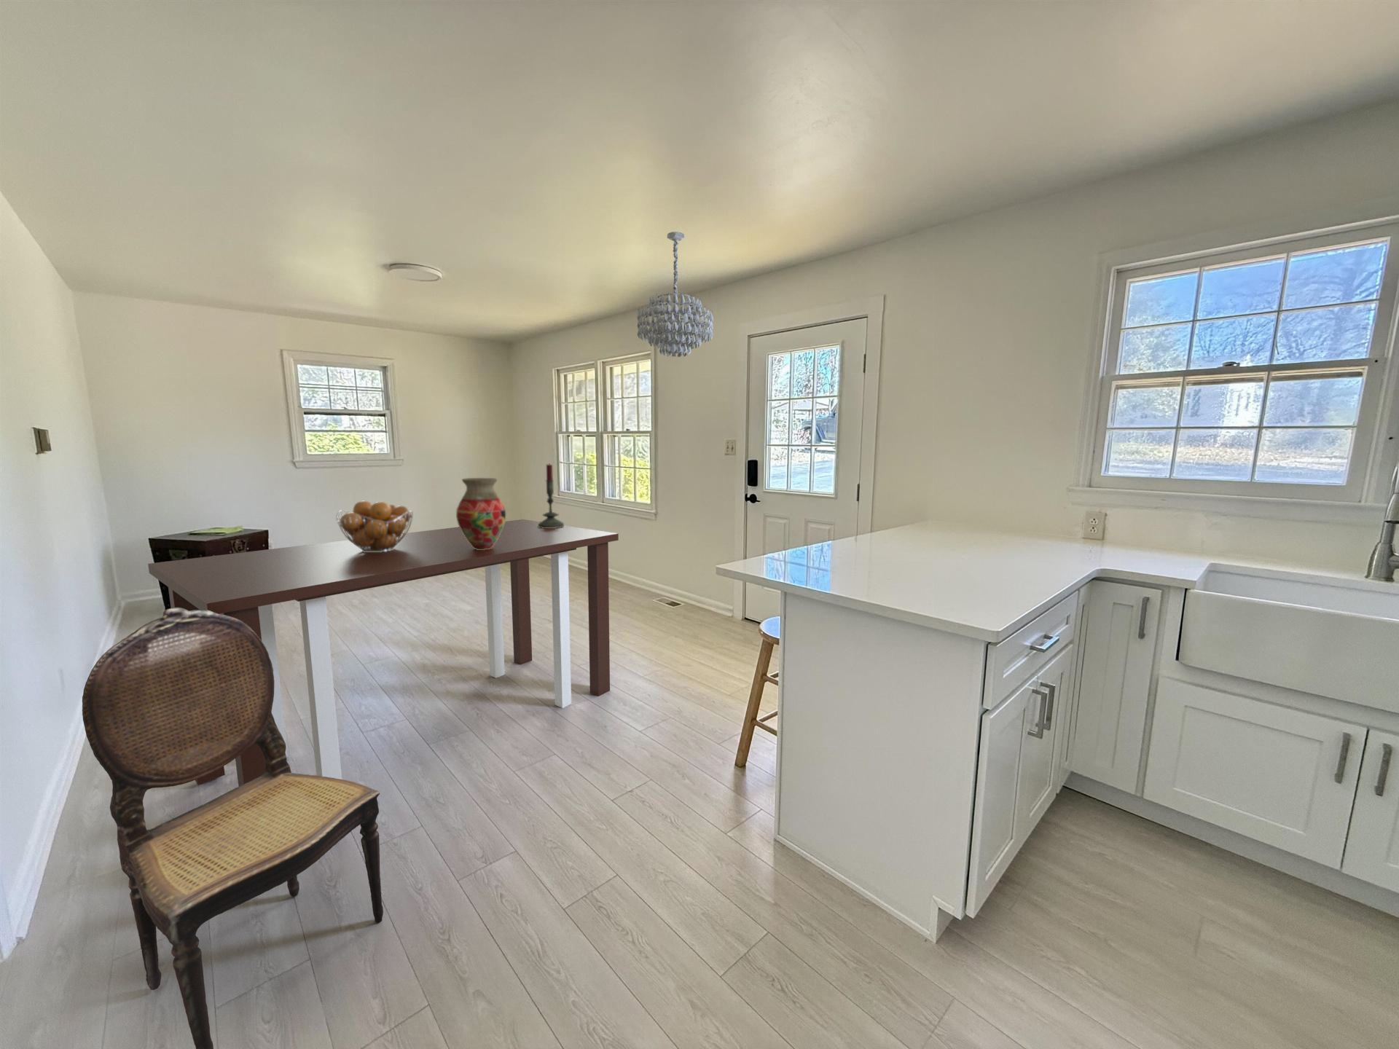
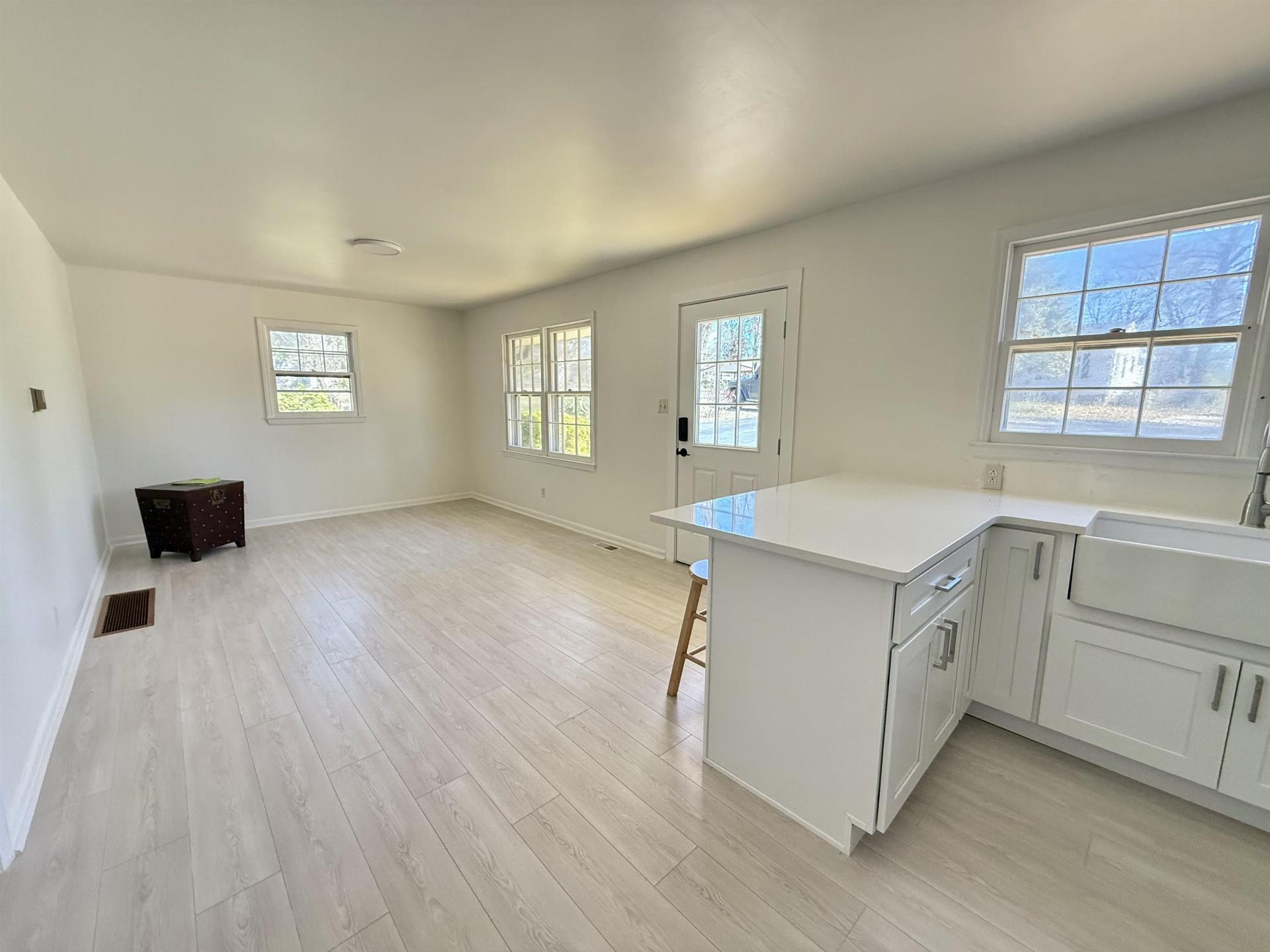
- dining chair (245, 797)
- vase (481, 512)
- chandelier (675, 295)
- dining table (488, 631)
- candle (550, 494)
- fruit basket (376, 524)
